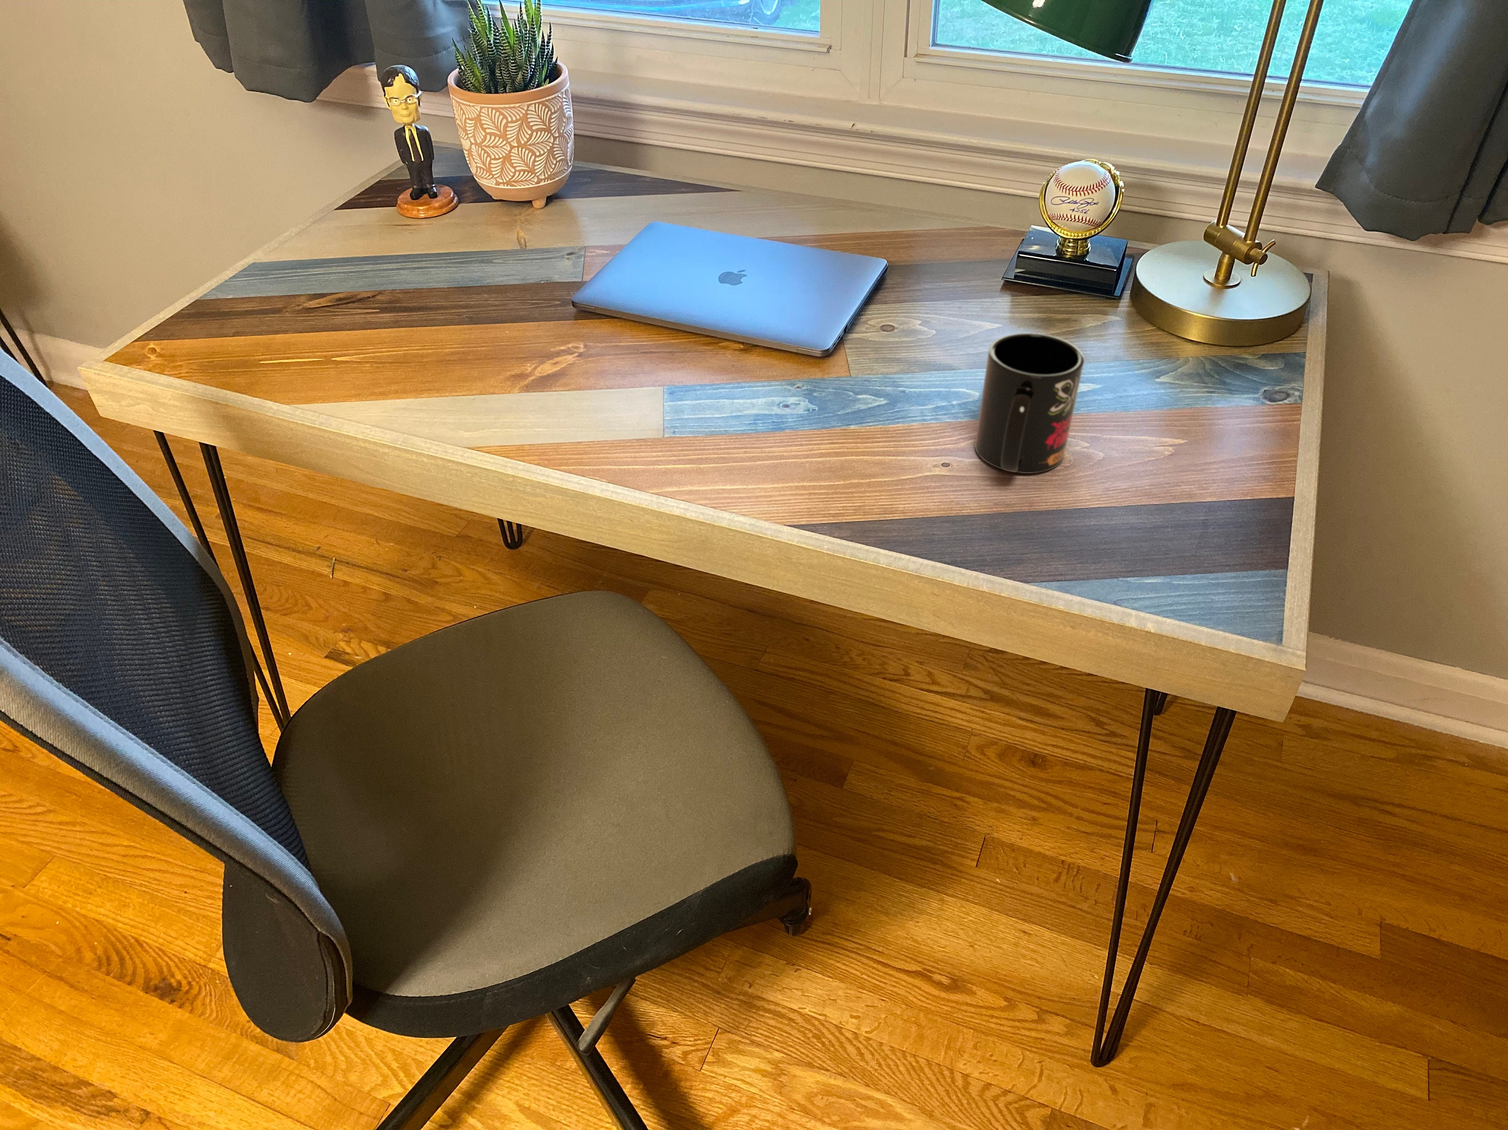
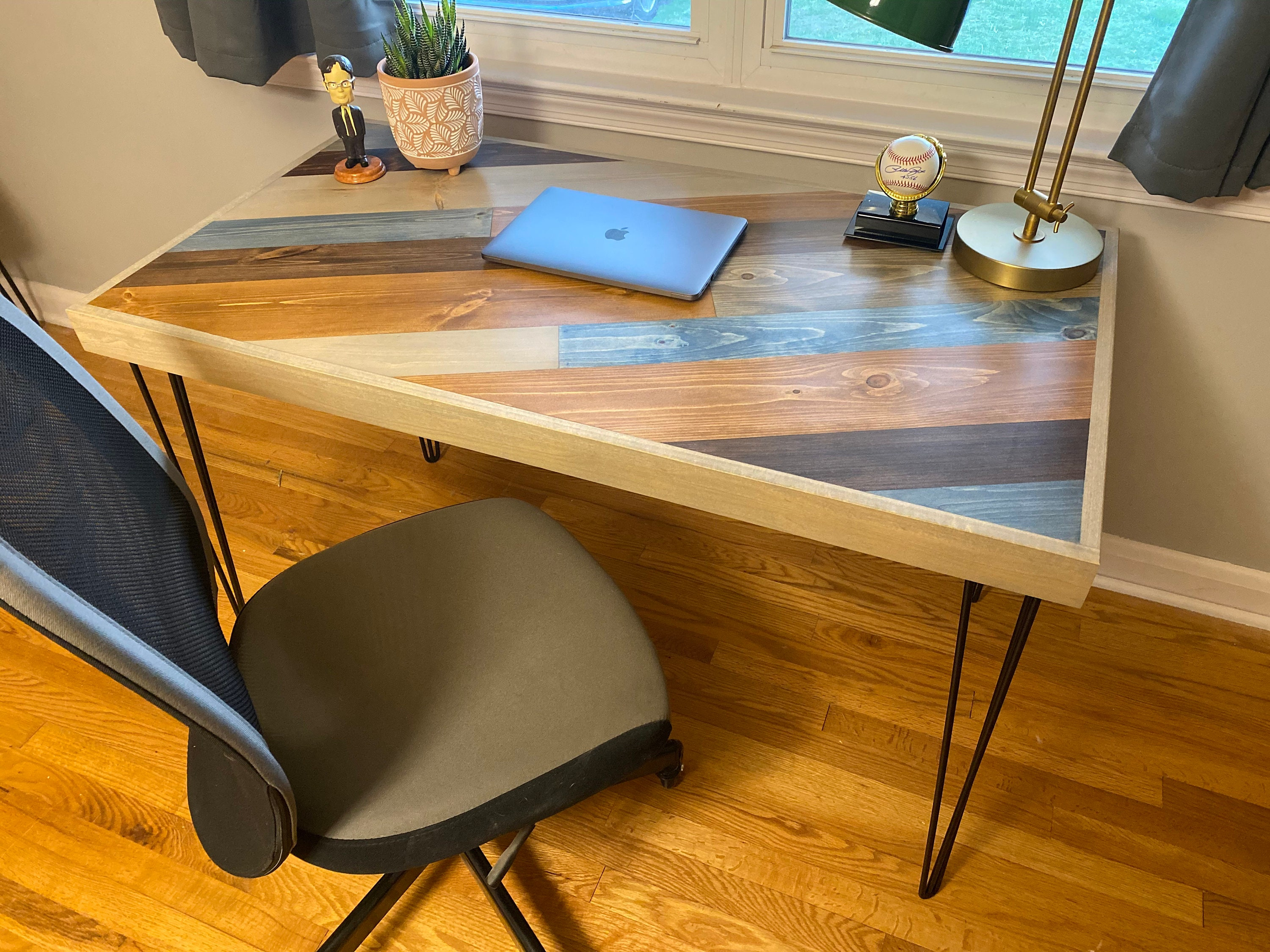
- mug (1024, 412)
